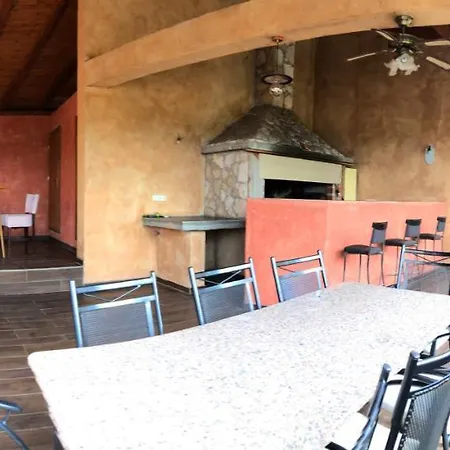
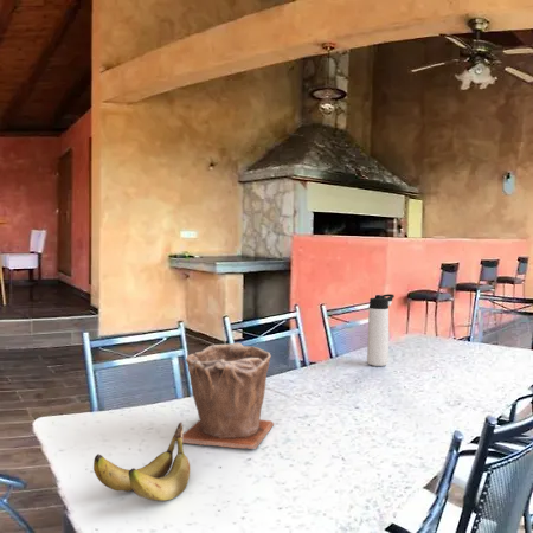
+ thermos bottle (381, 329)
+ banana (145, 465)
+ plant pot (226, 391)
